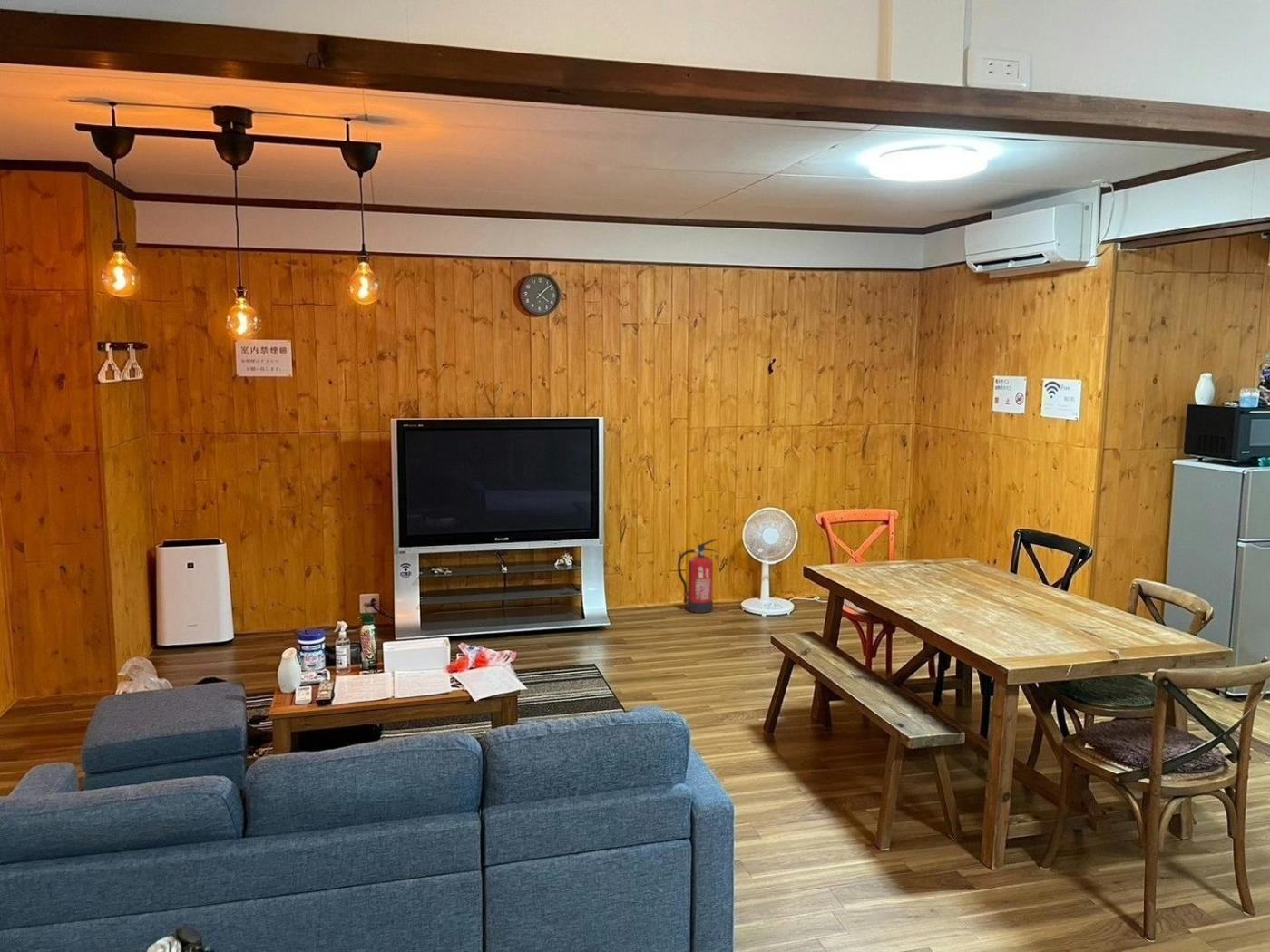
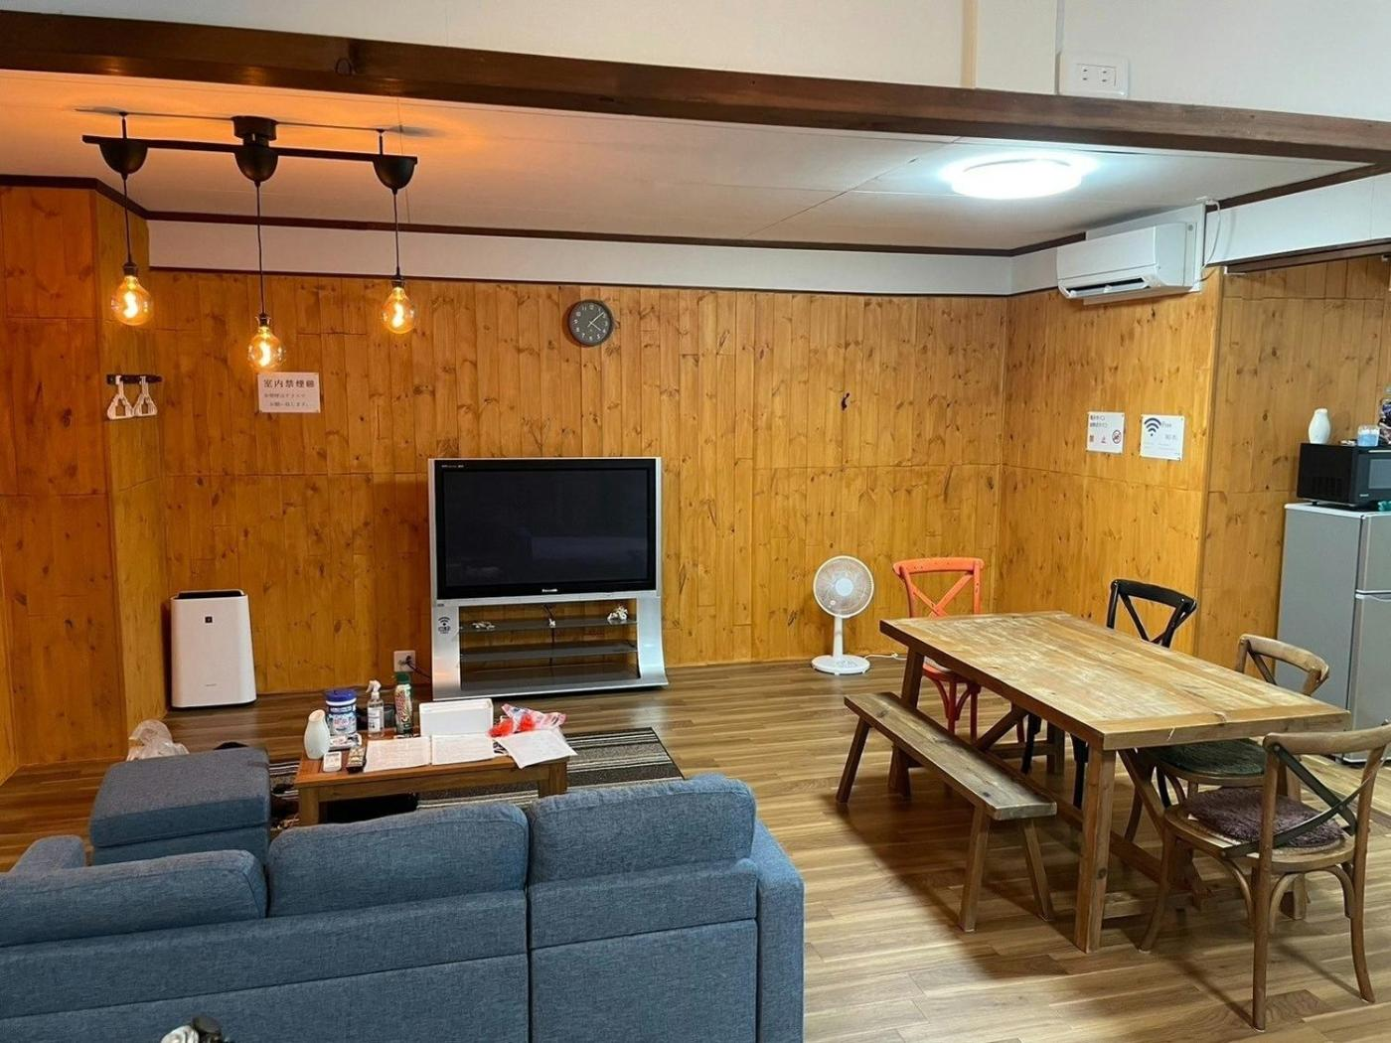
- fire extinguisher (697, 574)
